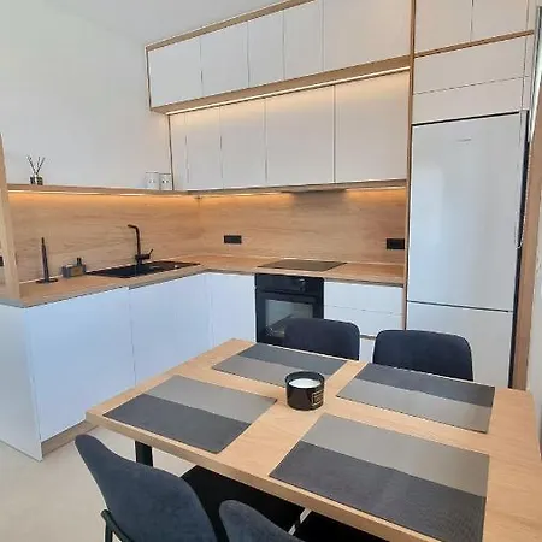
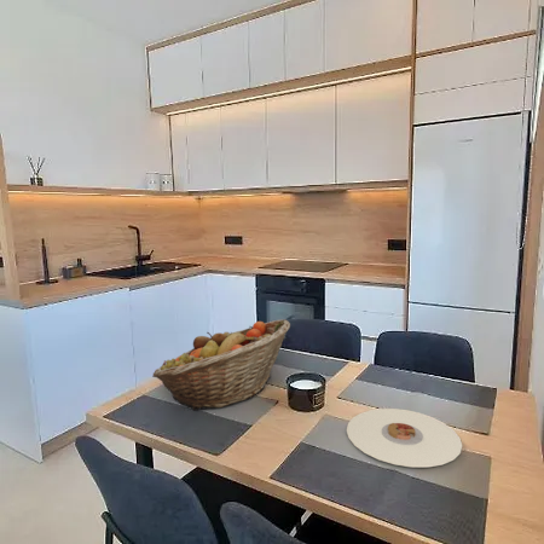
+ plate (401, 430)
+ fruit basket (226, 357)
